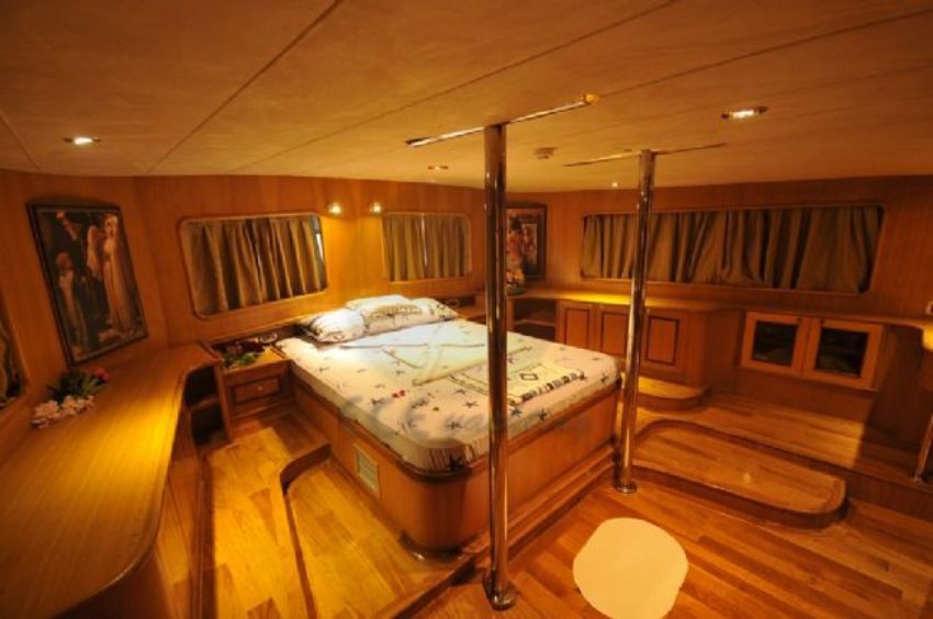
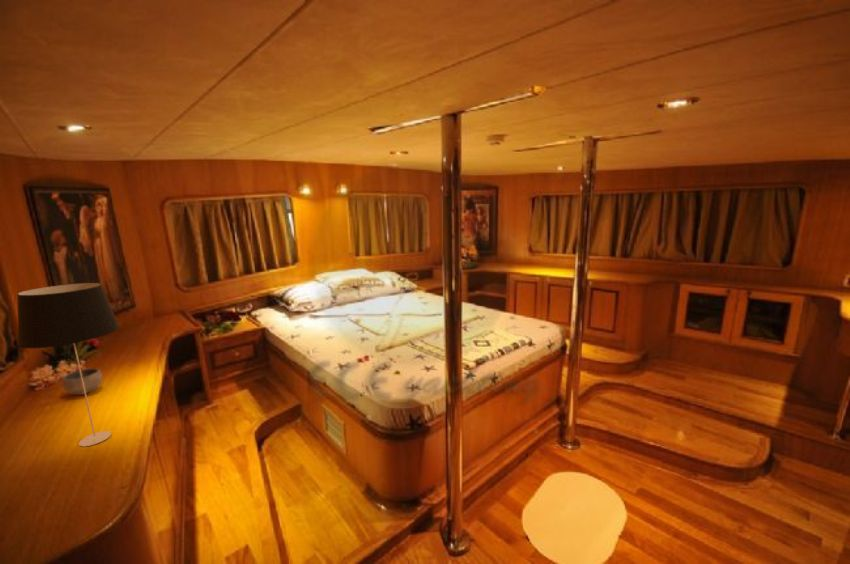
+ table lamp (79, 366)
+ bowl (84, 382)
